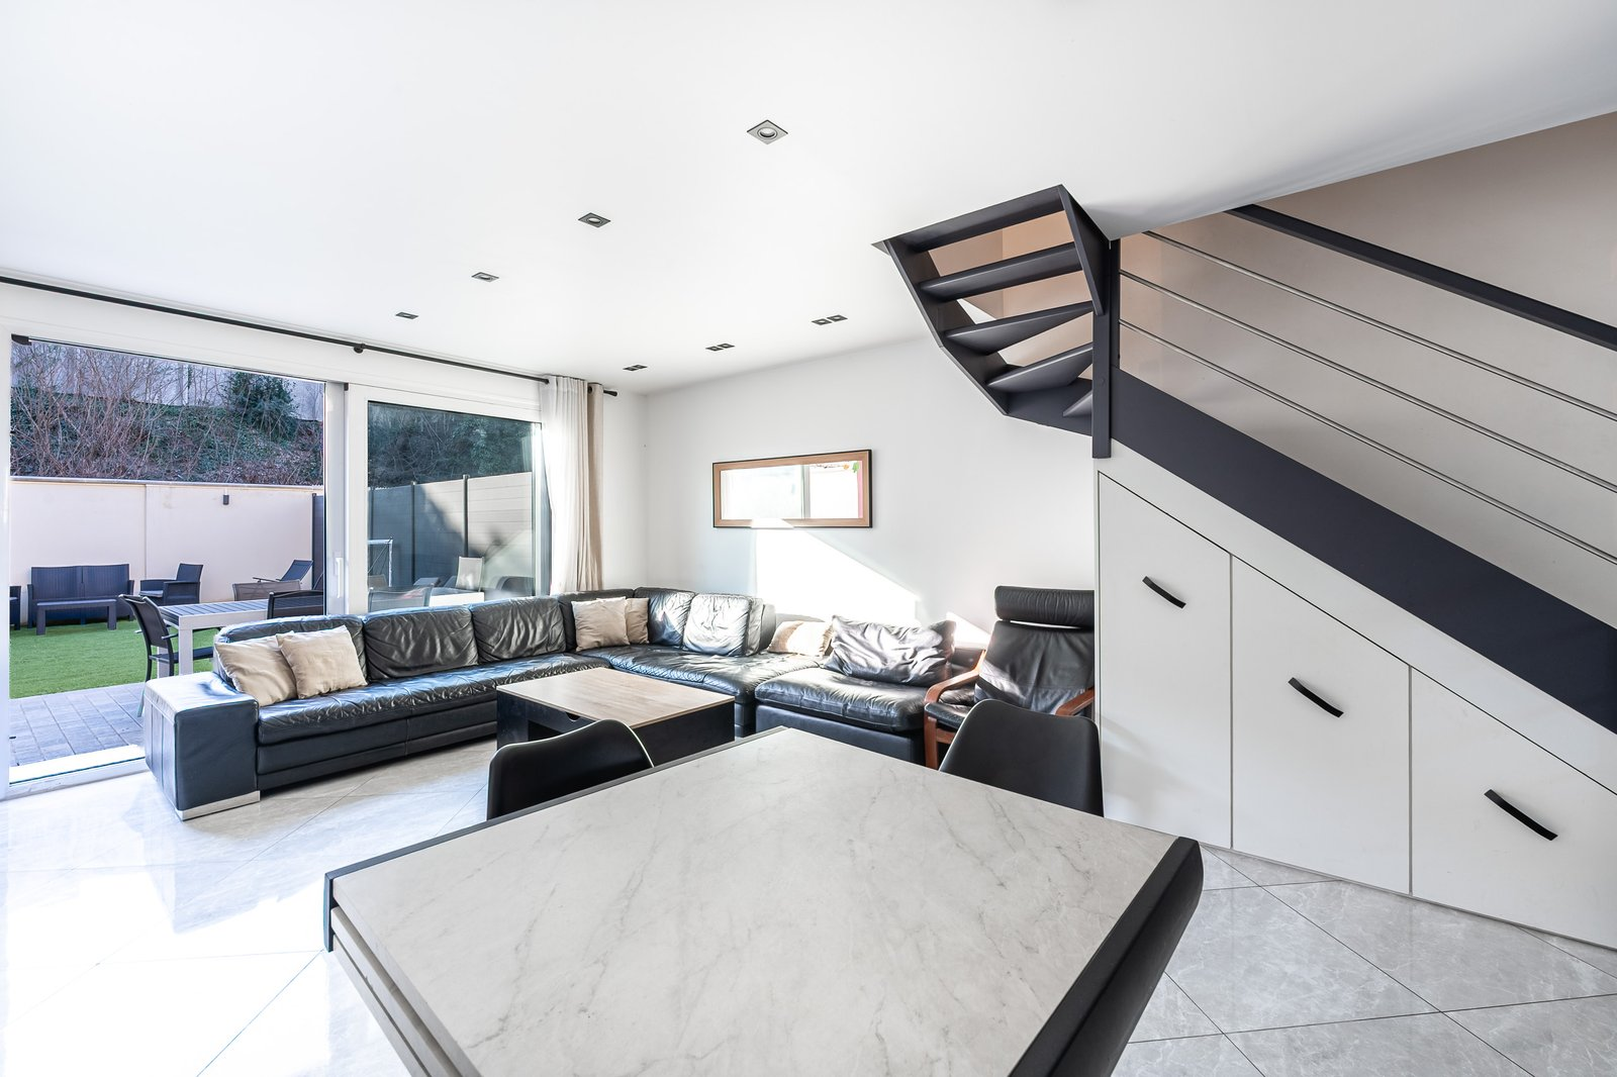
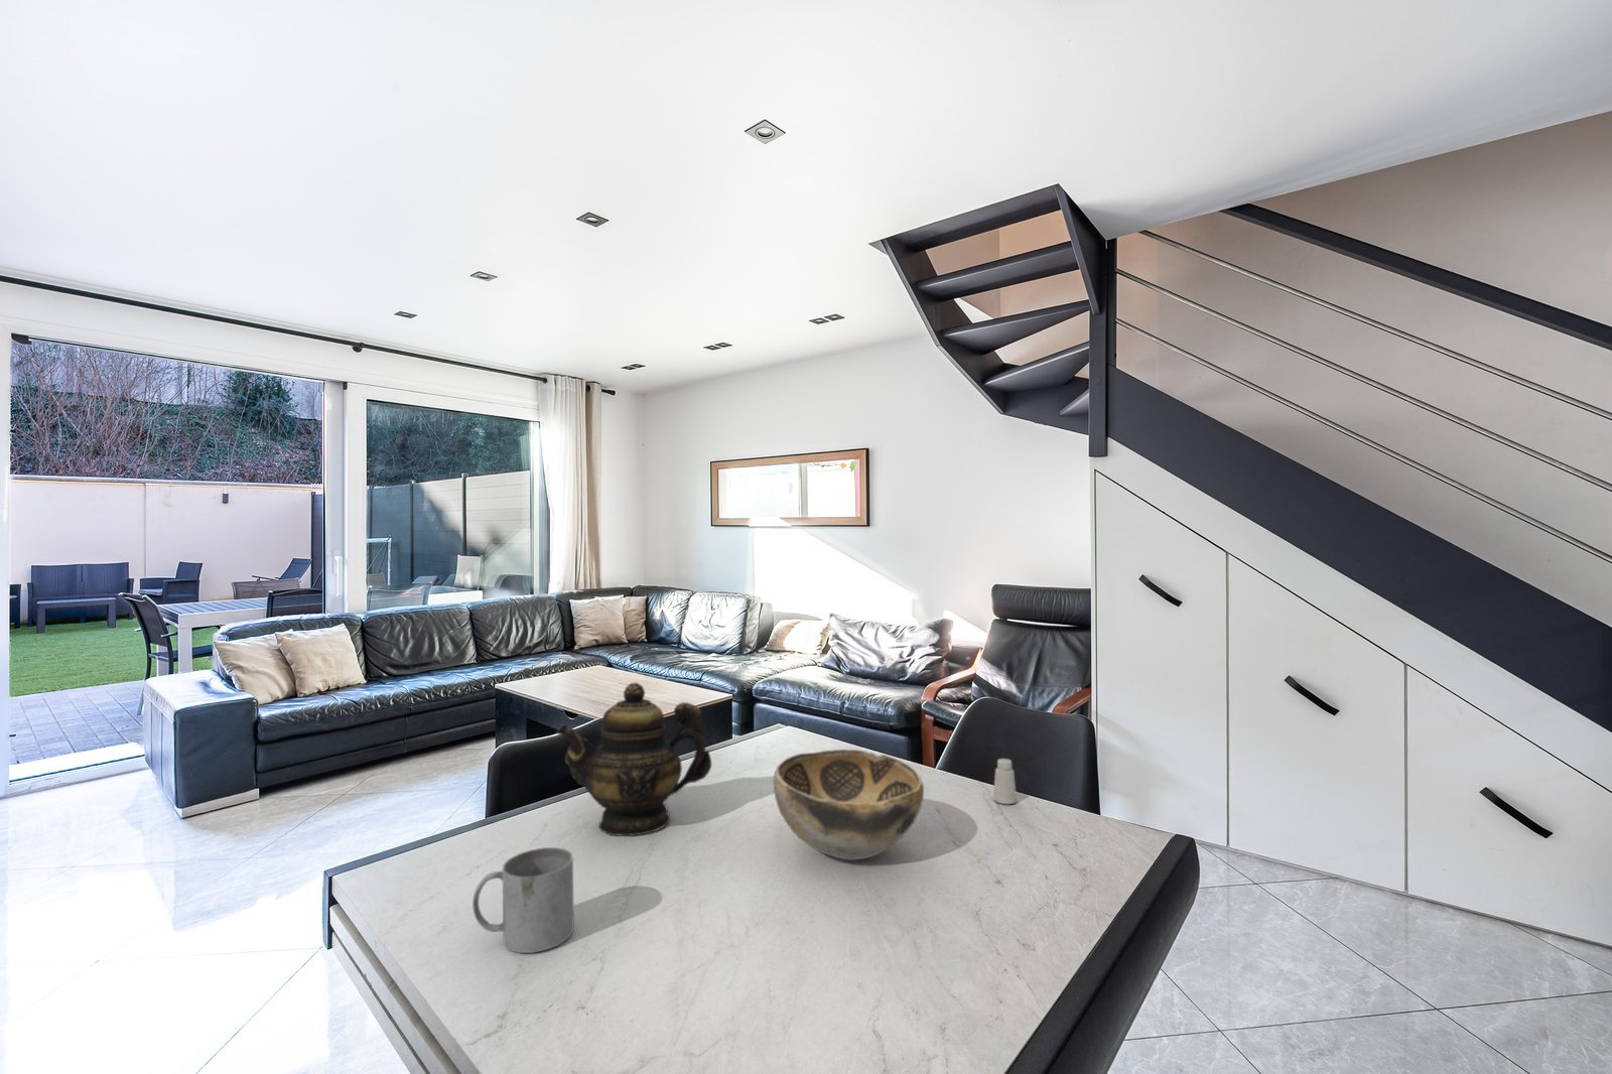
+ teapot (635, 752)
+ saltshaker (1004, 780)
+ mug (524, 899)
+ decorative bowl (849, 808)
